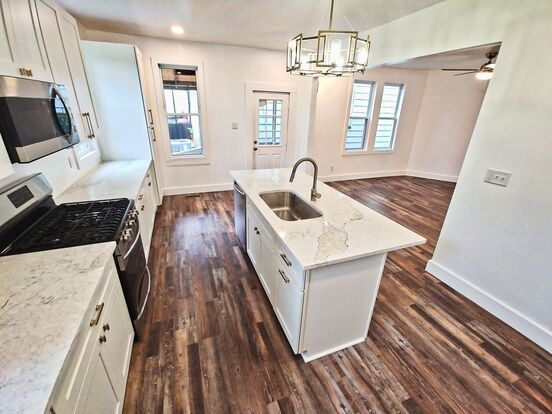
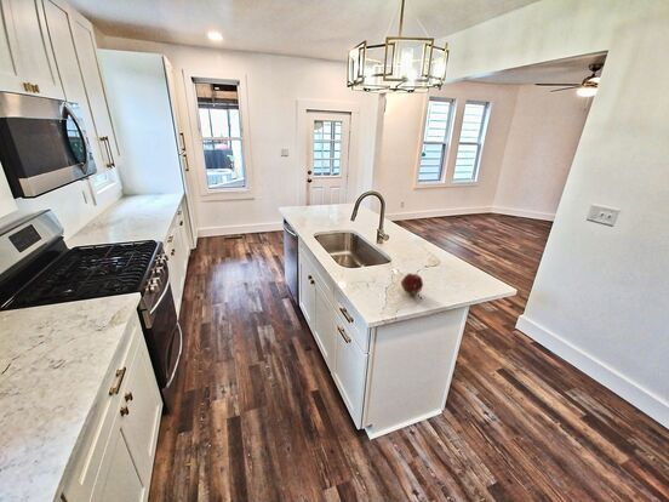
+ fruit (411, 283)
